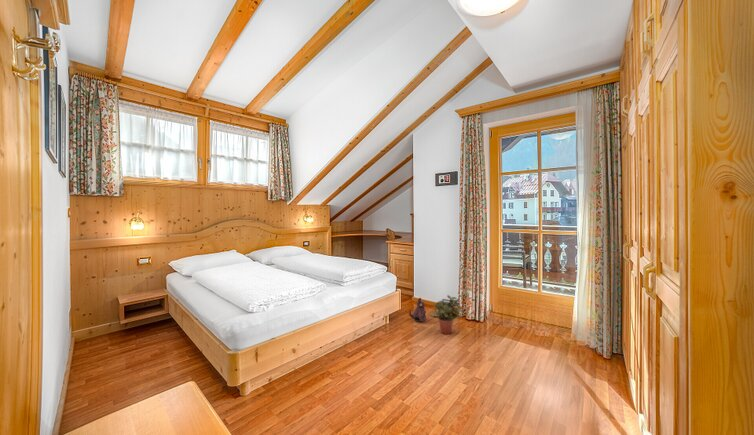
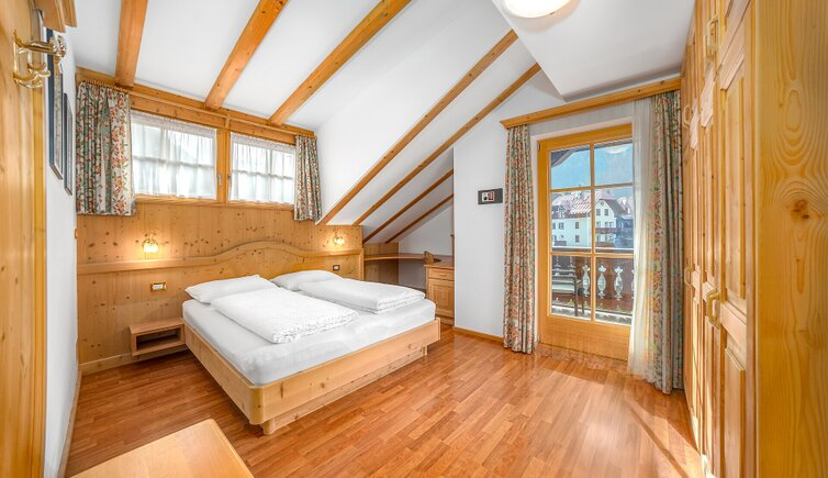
- plush toy (417, 309)
- potted plant (445, 314)
